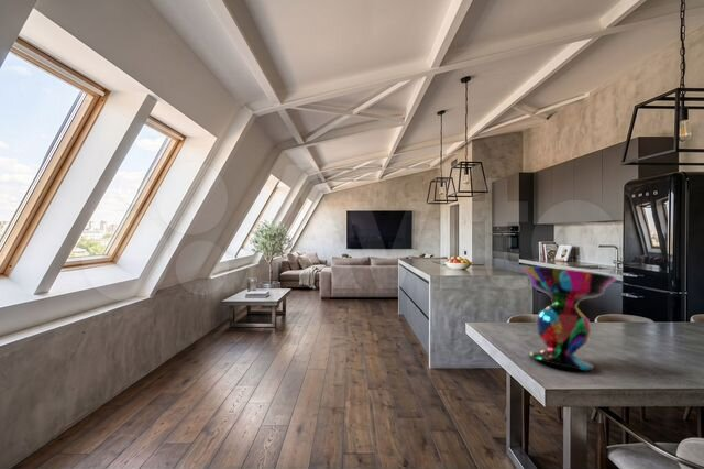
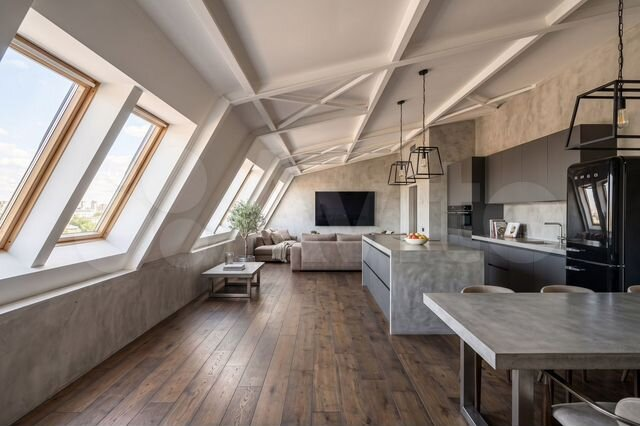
- decorative bowl (563, 317)
